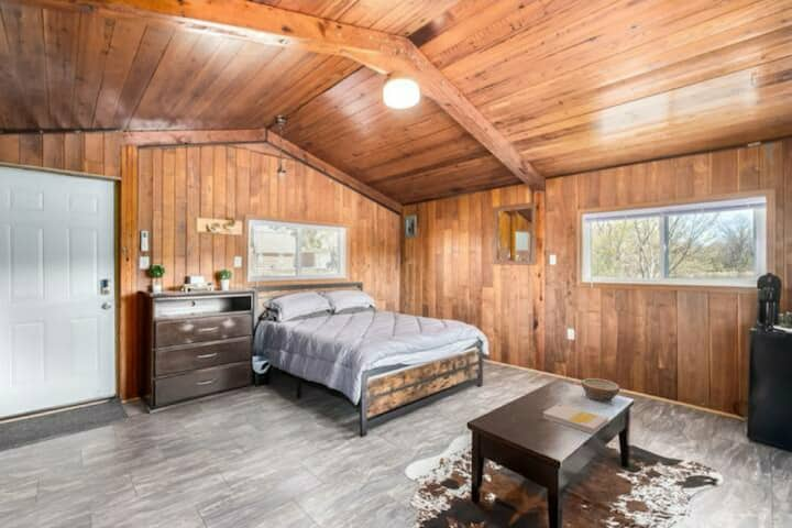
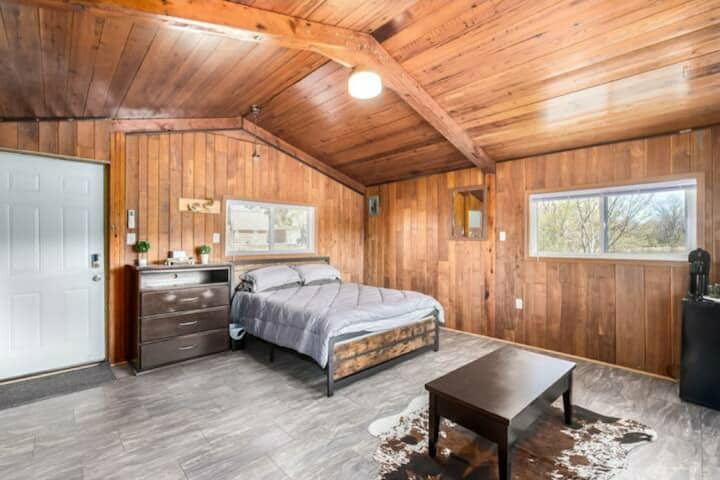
- bowl (600, 391)
- book (574, 417)
